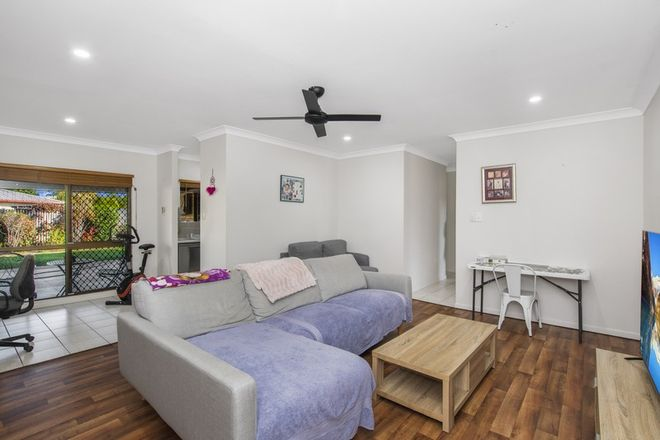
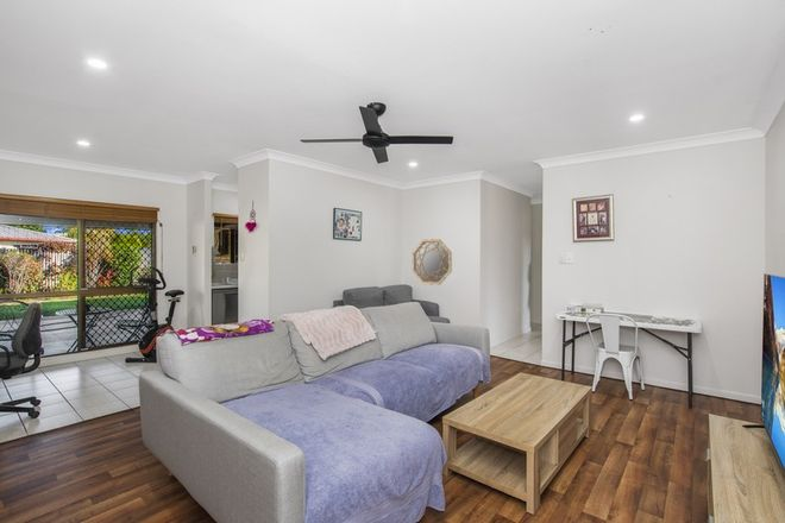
+ home mirror (431, 262)
